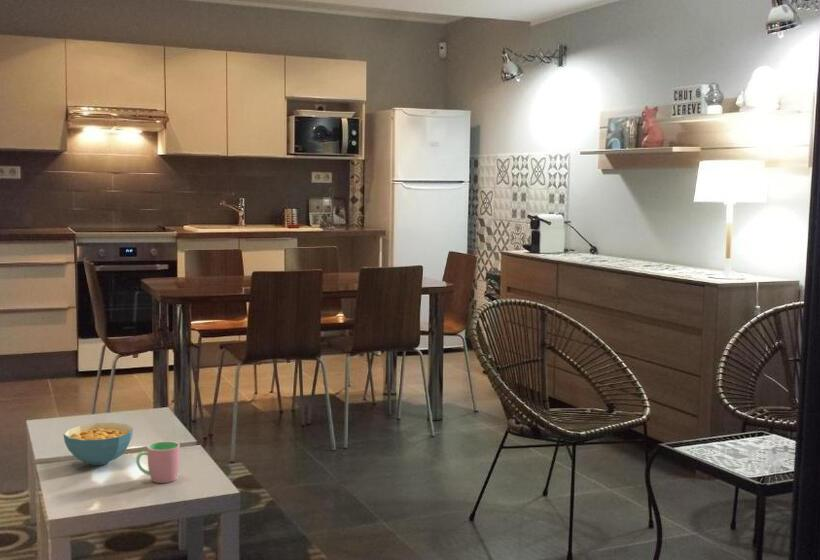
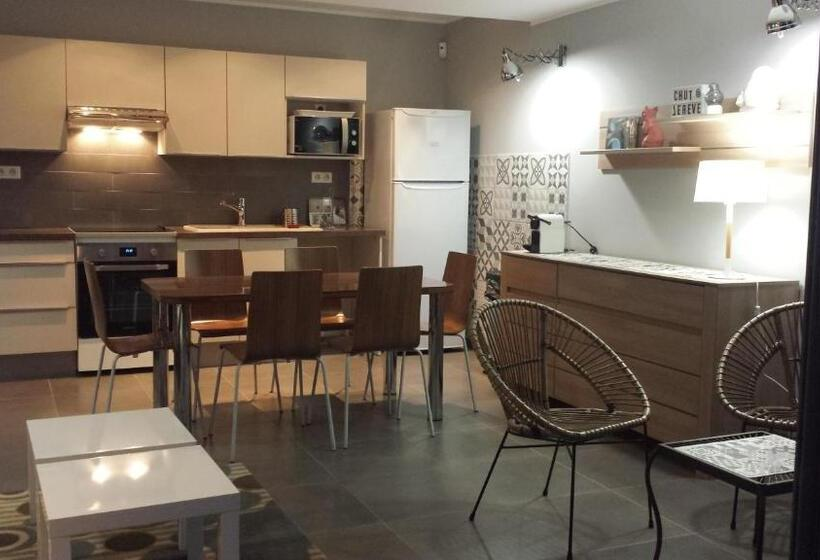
- cup (158, 463)
- cereal bowl (99, 446)
